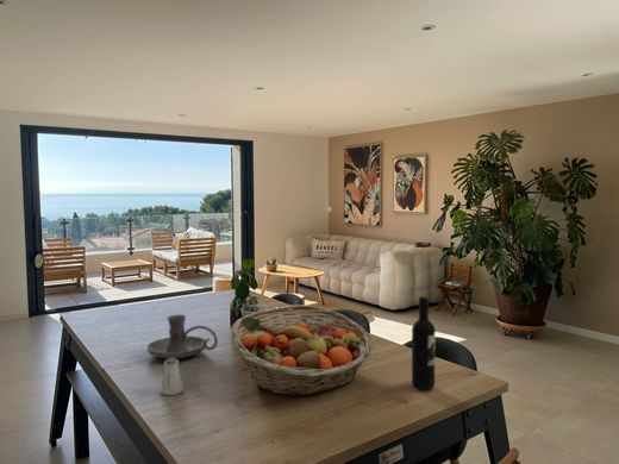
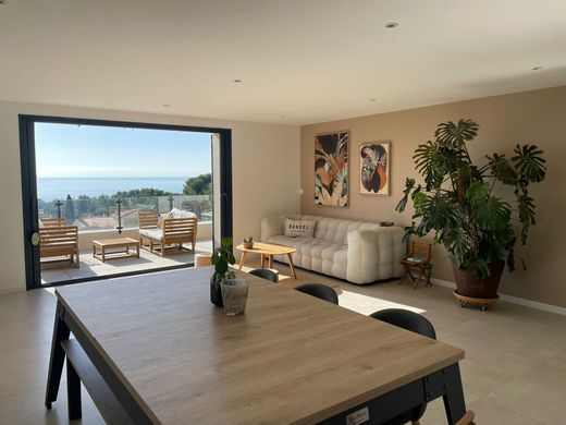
- wine bottle (423, 341)
- fruit basket (302, 346)
- candle holder (183, 336)
- saltshaker (171, 375)
